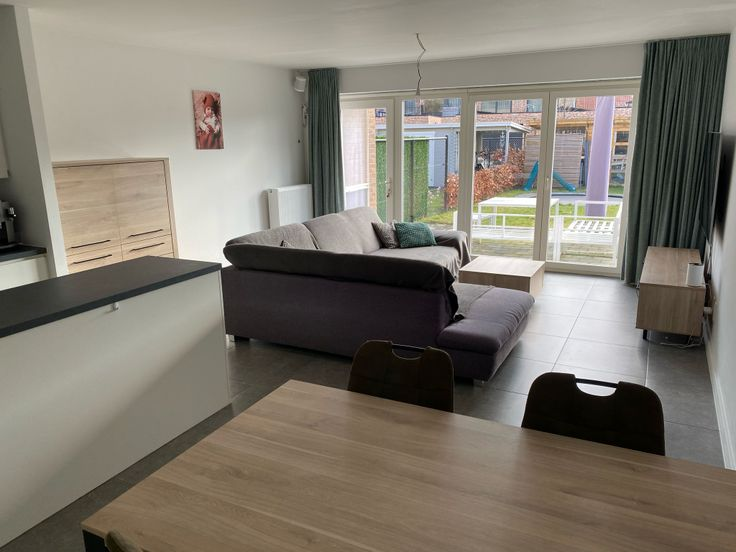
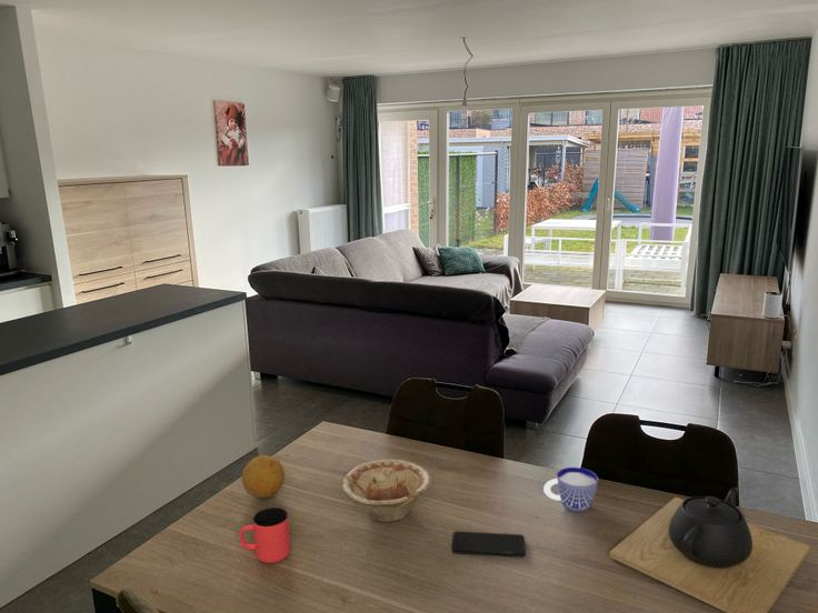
+ smartphone (488, 543)
+ cup (570, 490)
+ teapot (712, 525)
+ cup (265, 535)
+ fruit (263, 476)
+ dish (387, 495)
